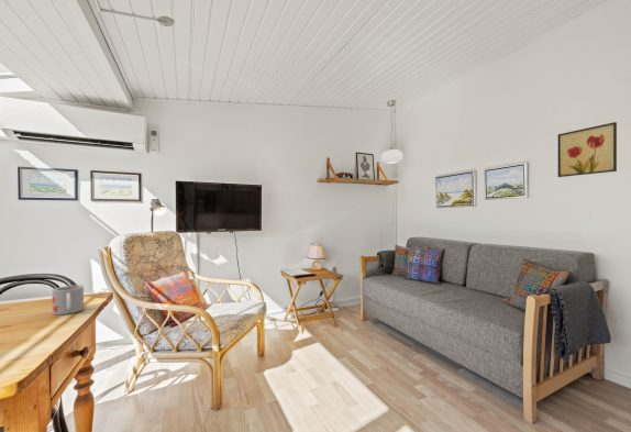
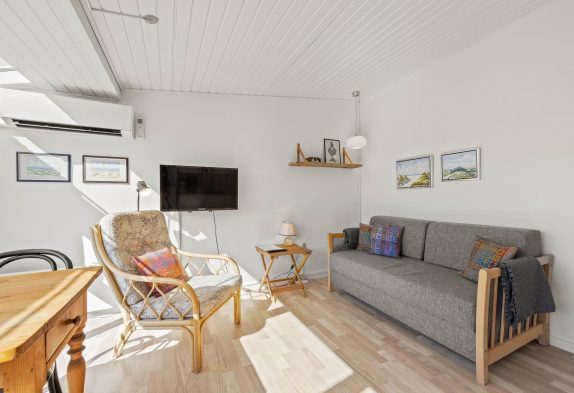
- mug (68, 300)
- wall art (585, 152)
